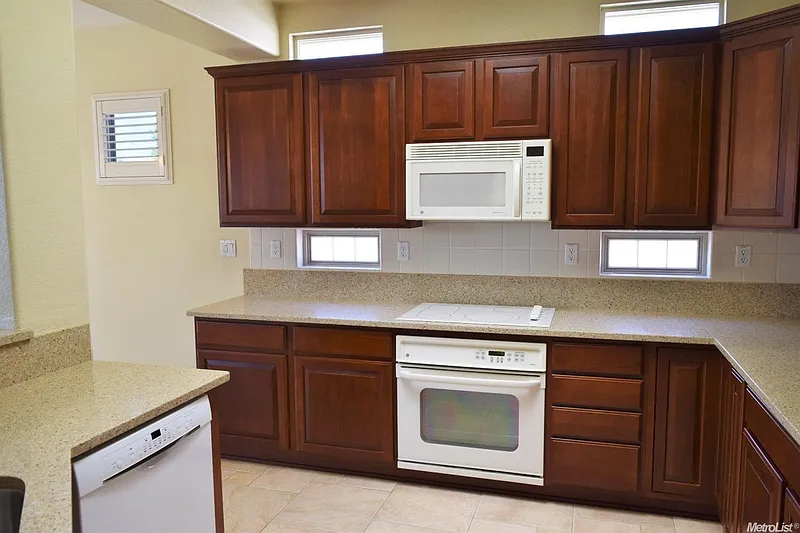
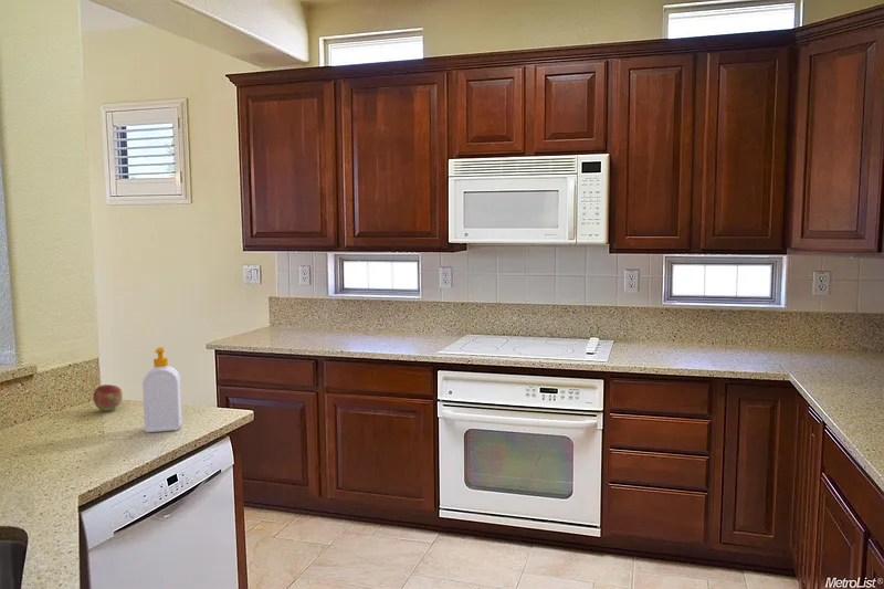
+ soap bottle (161, 388)
+ fruit (107, 397)
